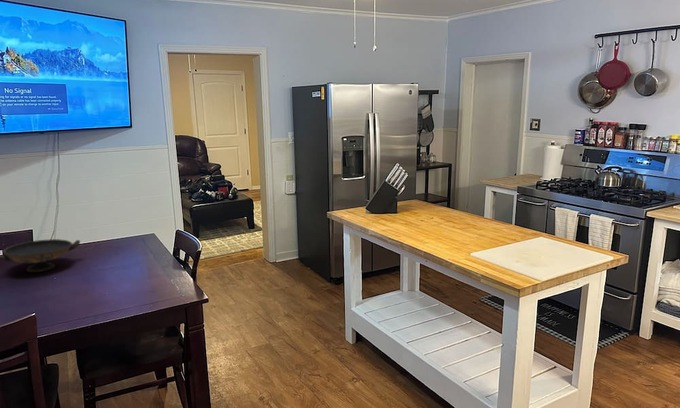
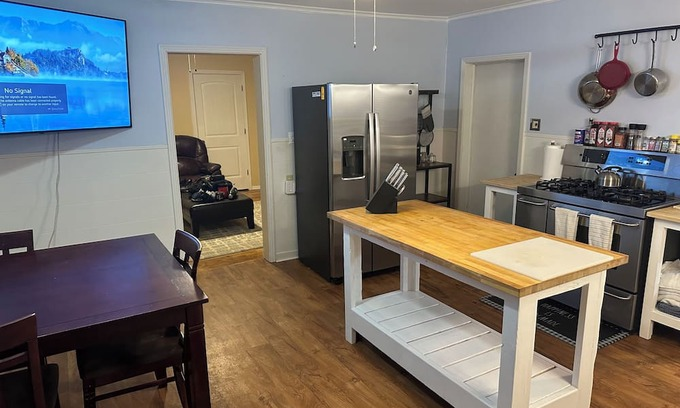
- decorative bowl (40, 257)
